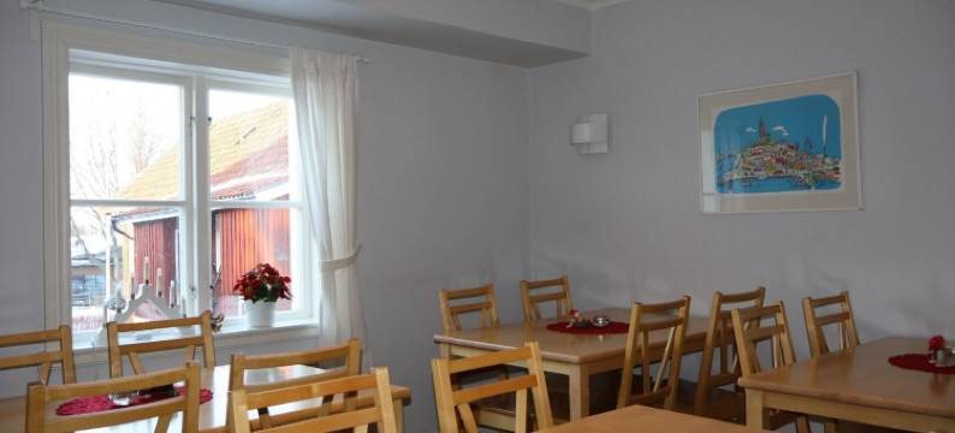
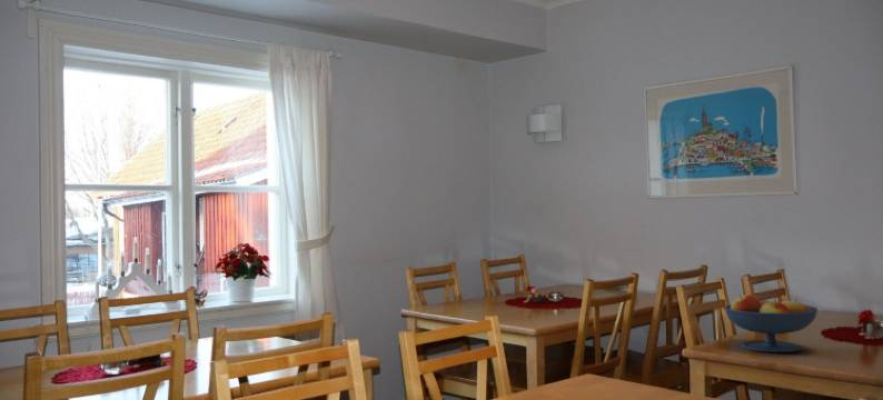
+ fruit bowl (770, 320)
